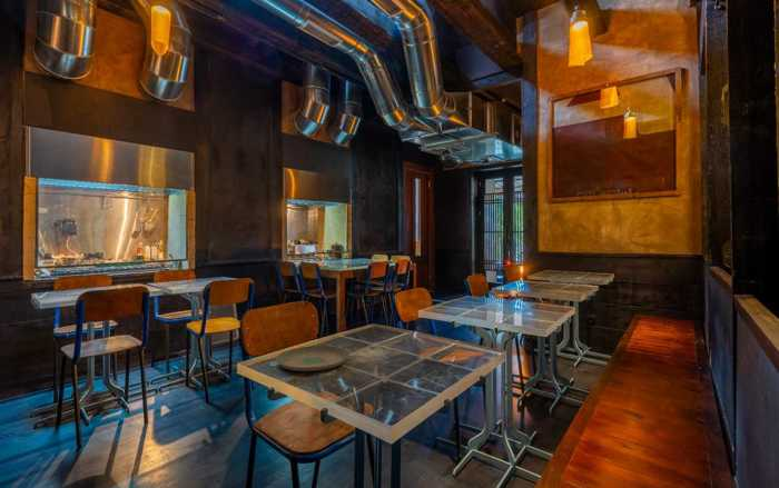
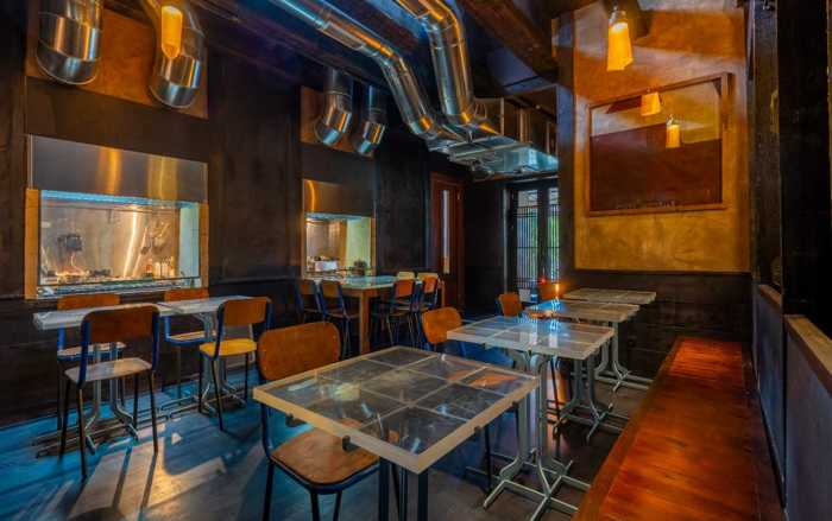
- plate (313, 358)
